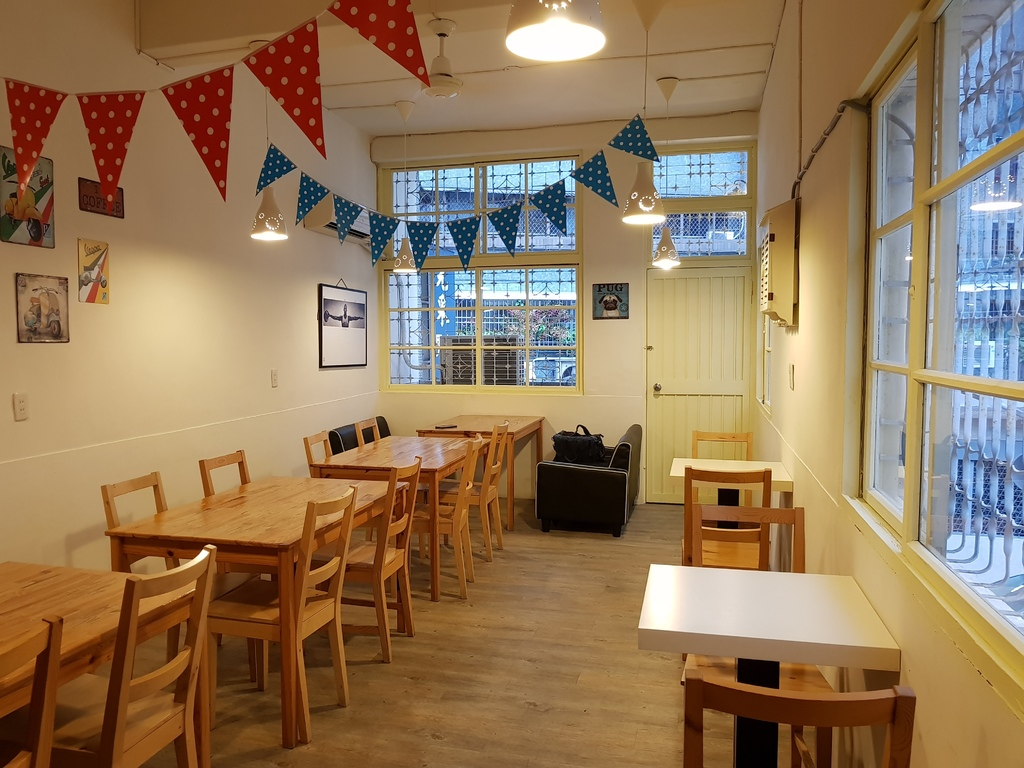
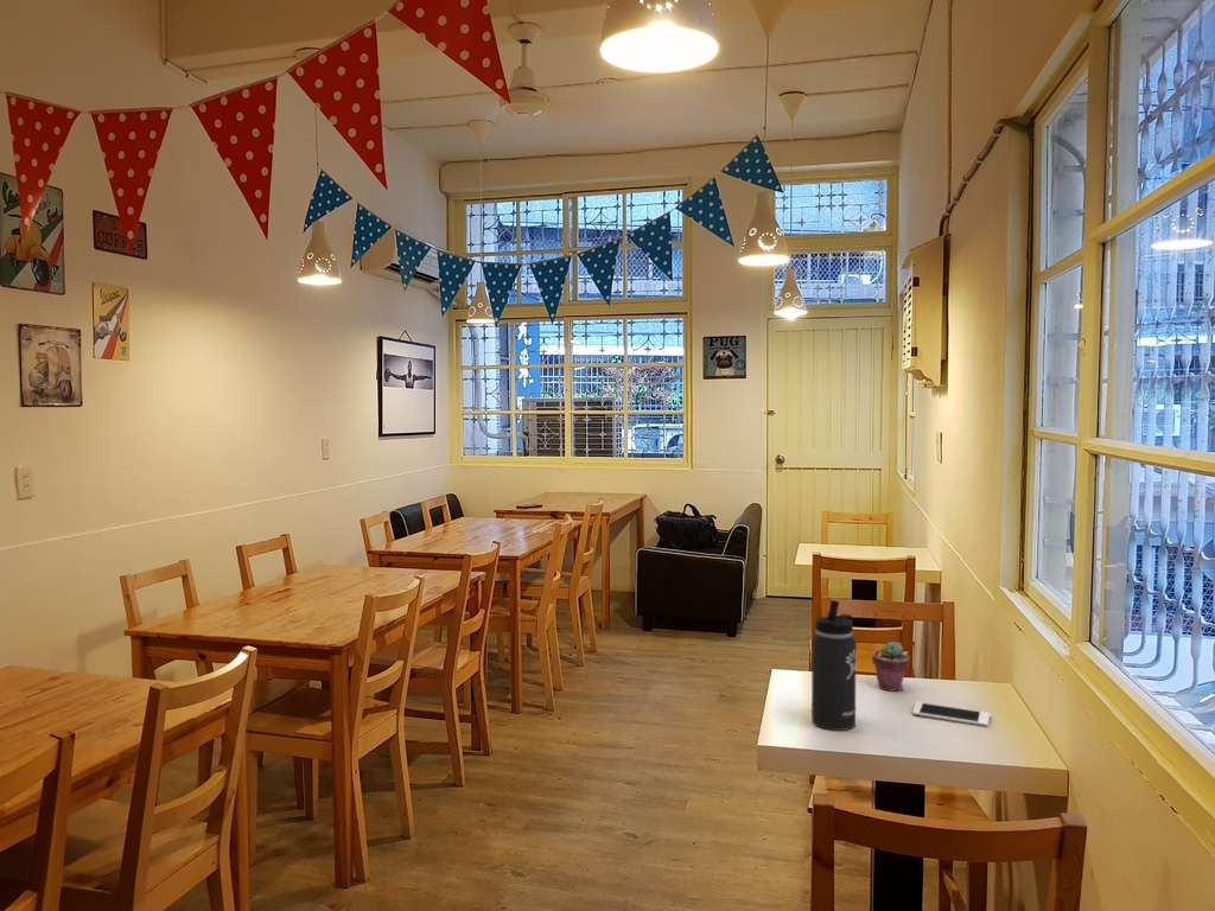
+ thermos bottle (835, 660)
+ cell phone (950, 713)
+ potted succulent (890, 664)
